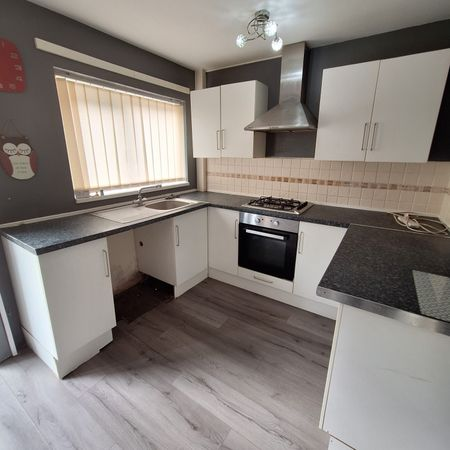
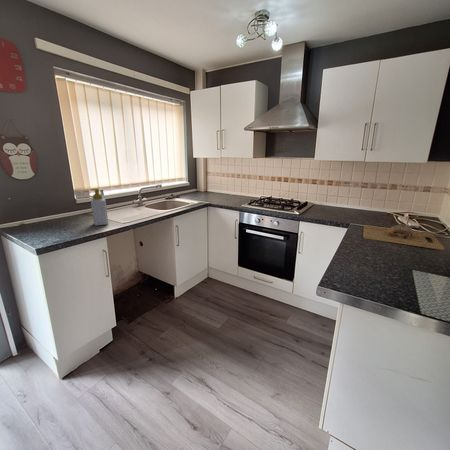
+ soap bottle (99, 206)
+ cutting board (399, 230)
